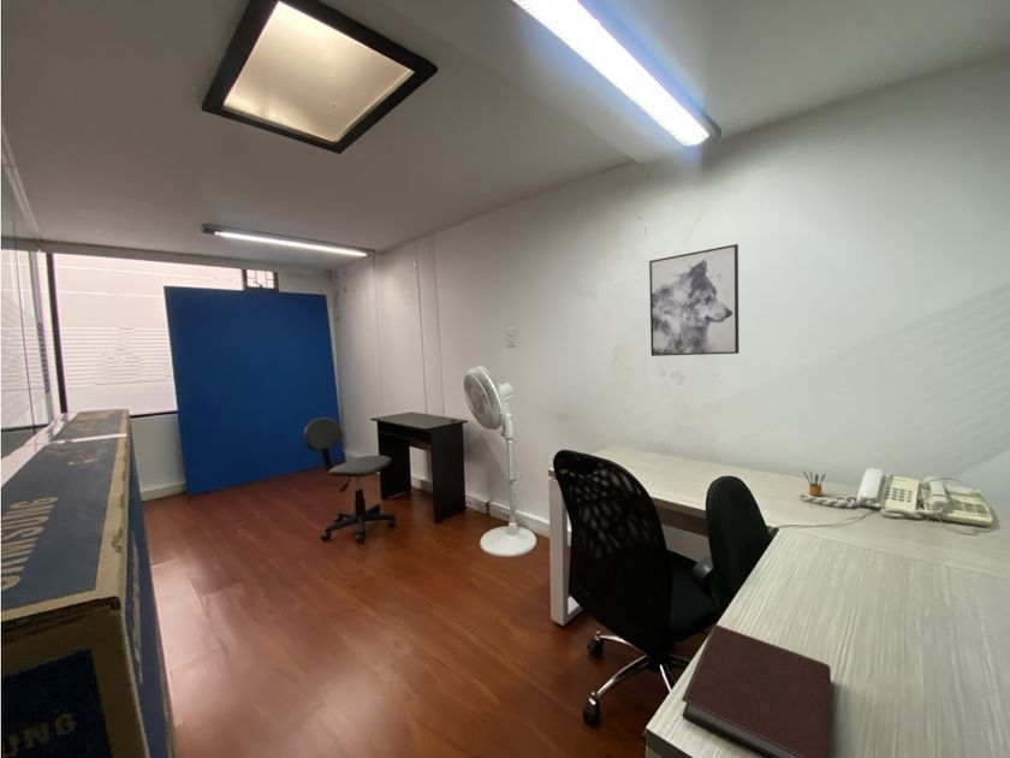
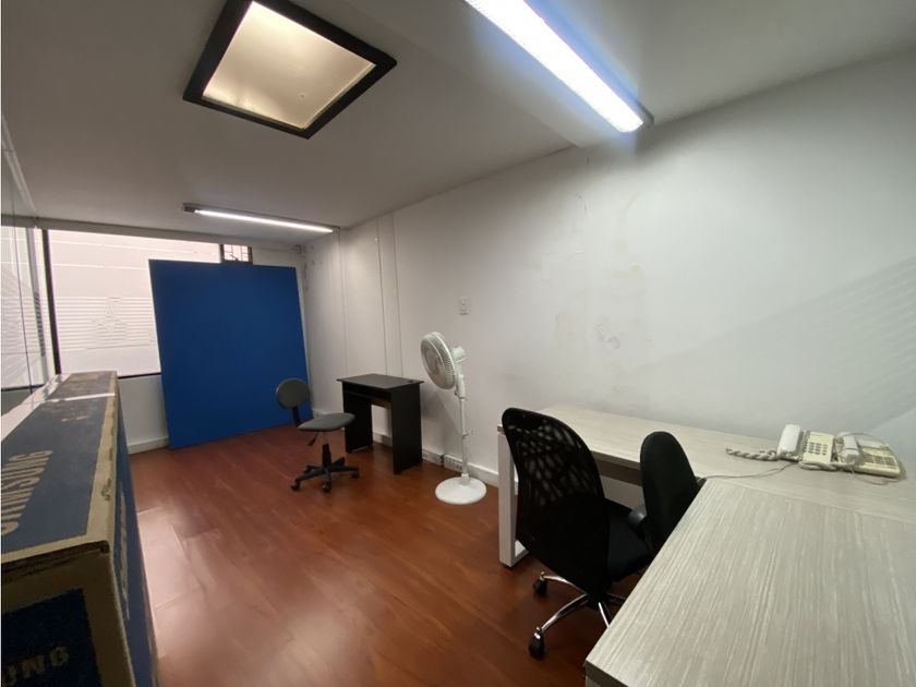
- notebook (759, 689)
- wall art (691, 304)
- pencil box (814, 482)
